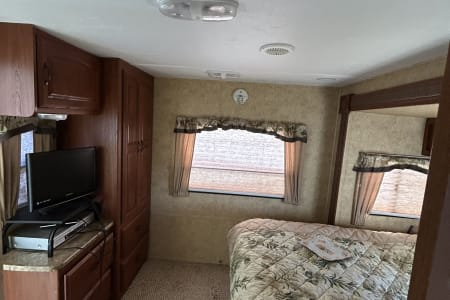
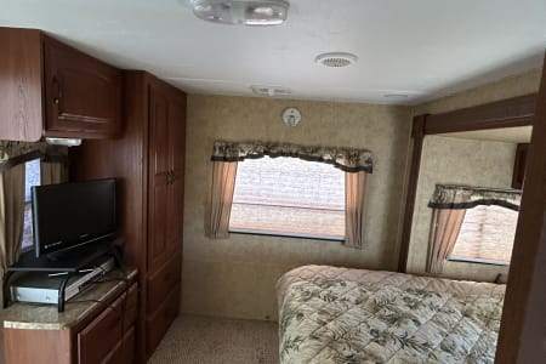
- serving tray (324, 248)
